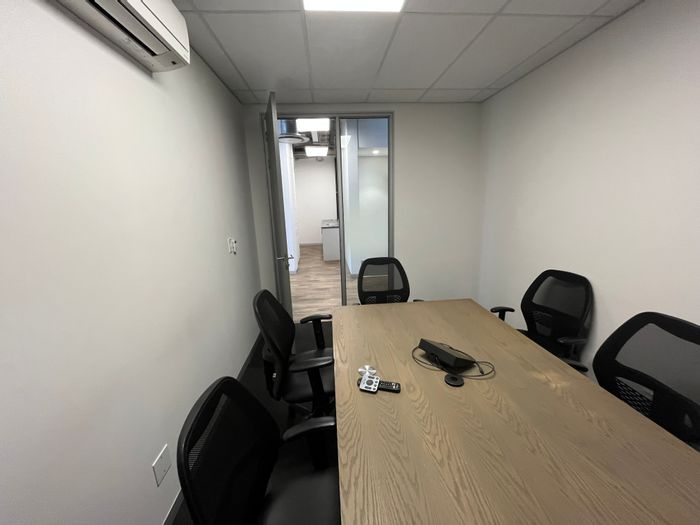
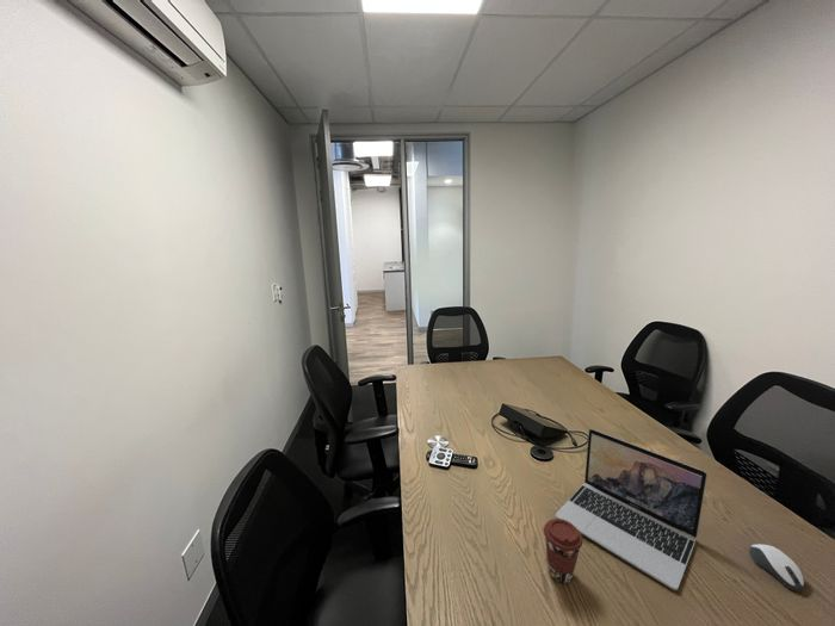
+ laptop (625, 496)
+ computer mouse (775, 562)
+ coffee cup (561, 551)
